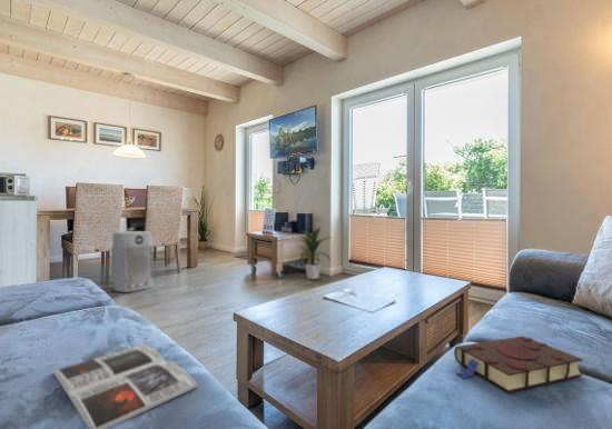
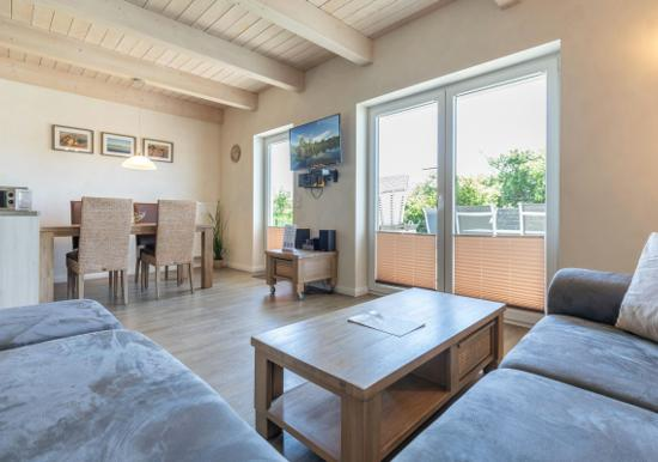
- book (509, 360)
- indoor plant (310, 251)
- air purifier (131, 259)
- magazine (122, 375)
